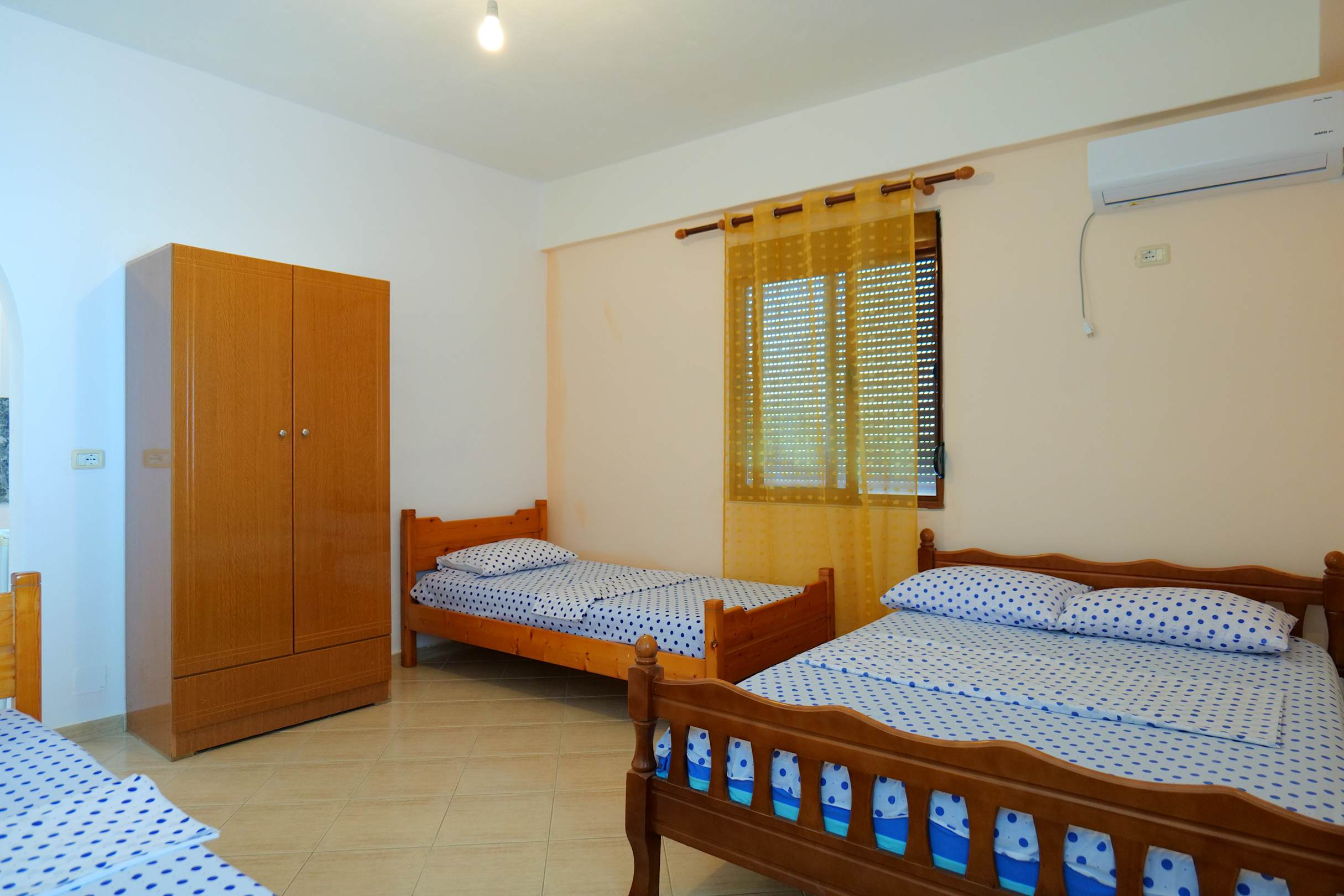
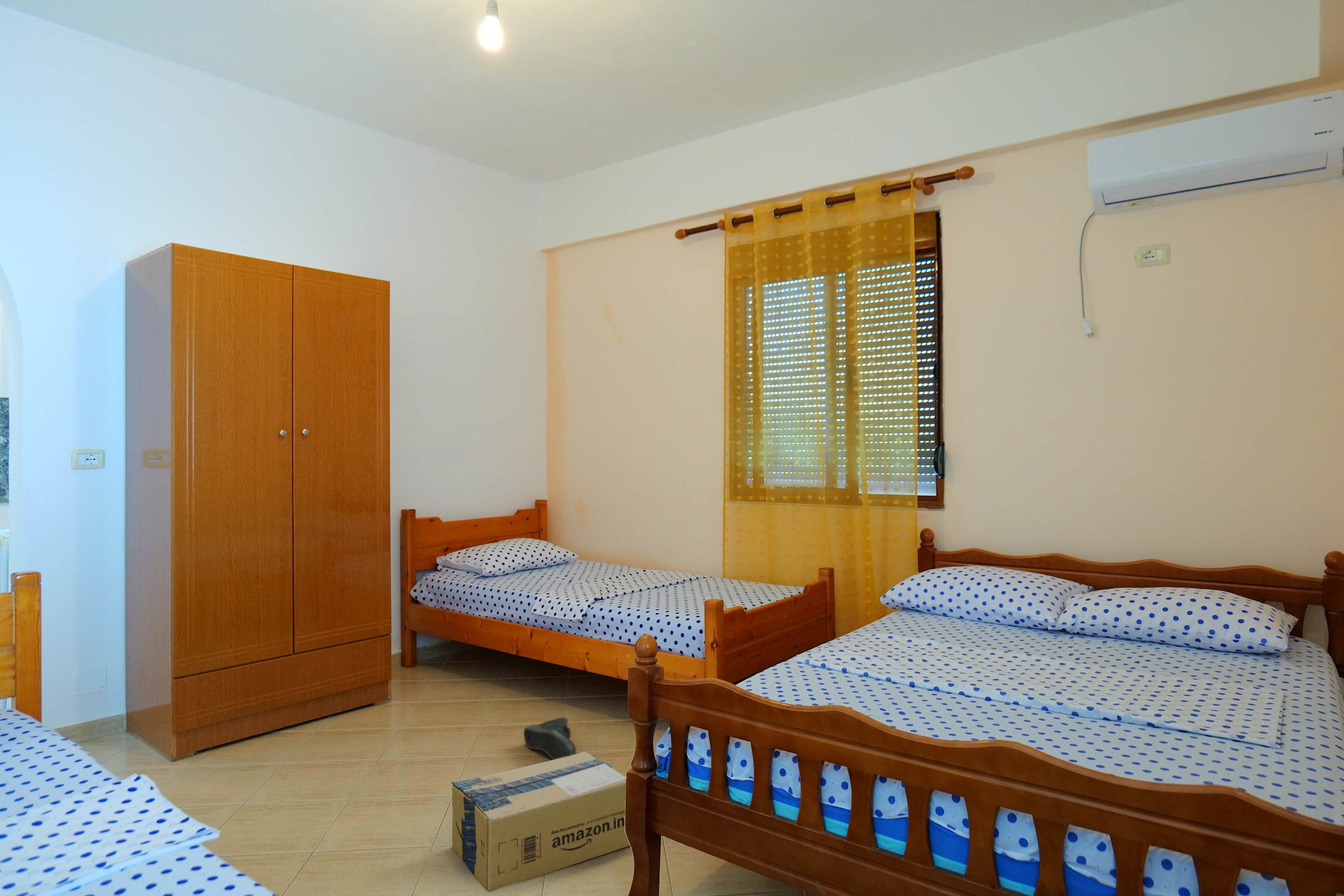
+ cardboard box (542, 810)
+ sneaker (561, 737)
